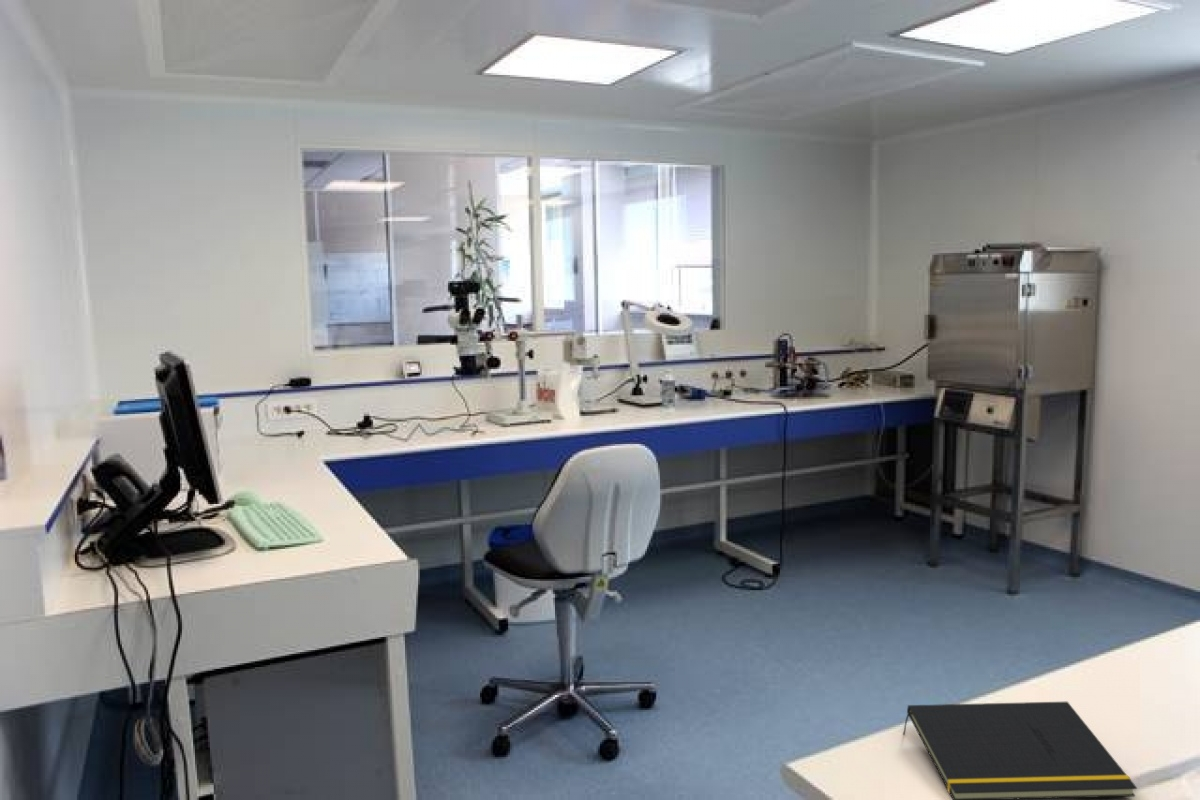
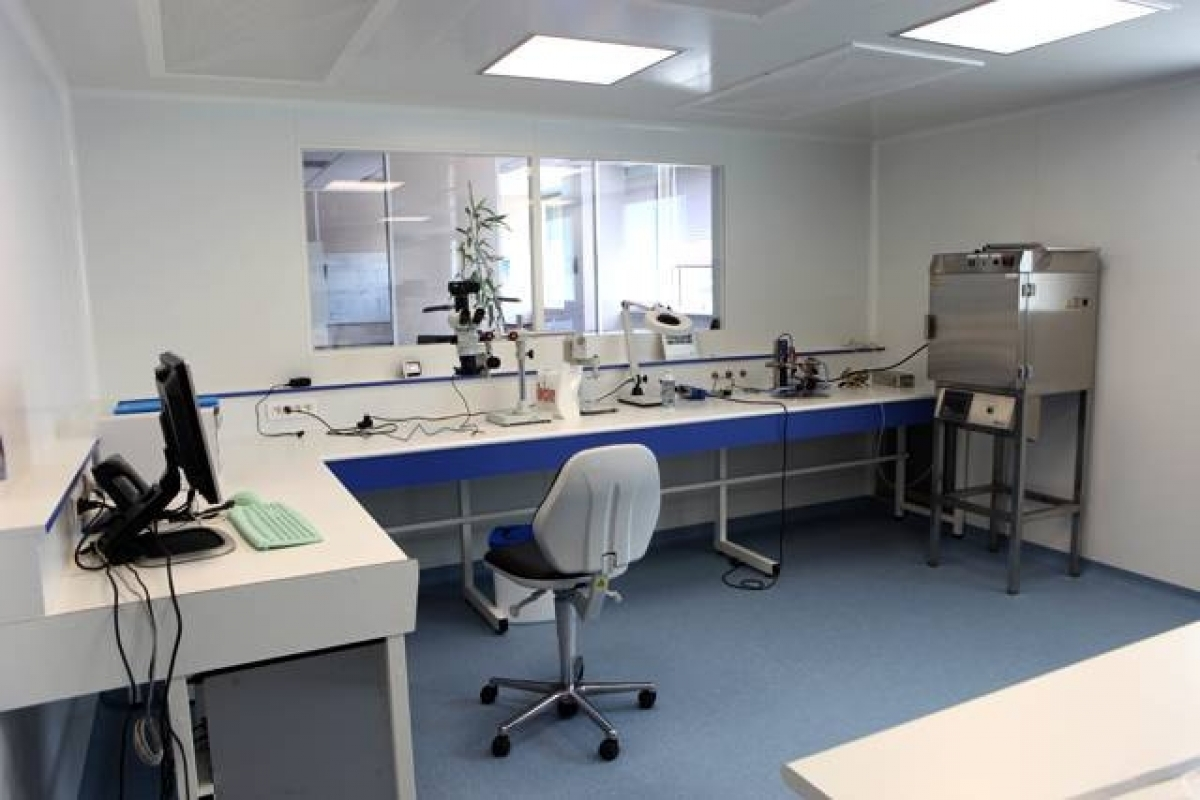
- notepad (1014, 747)
